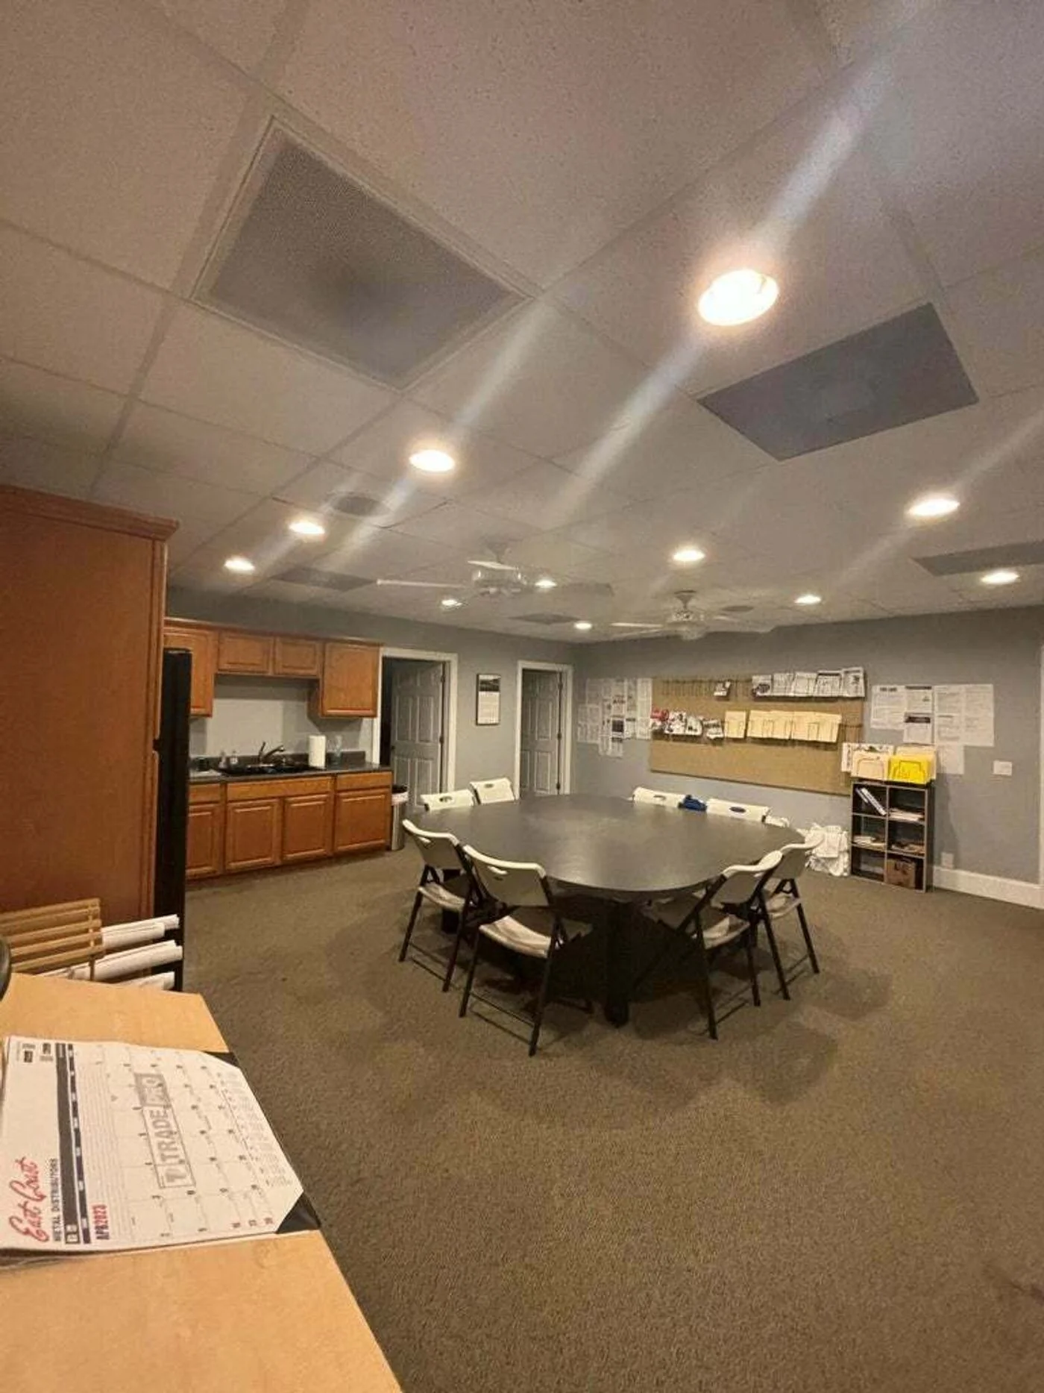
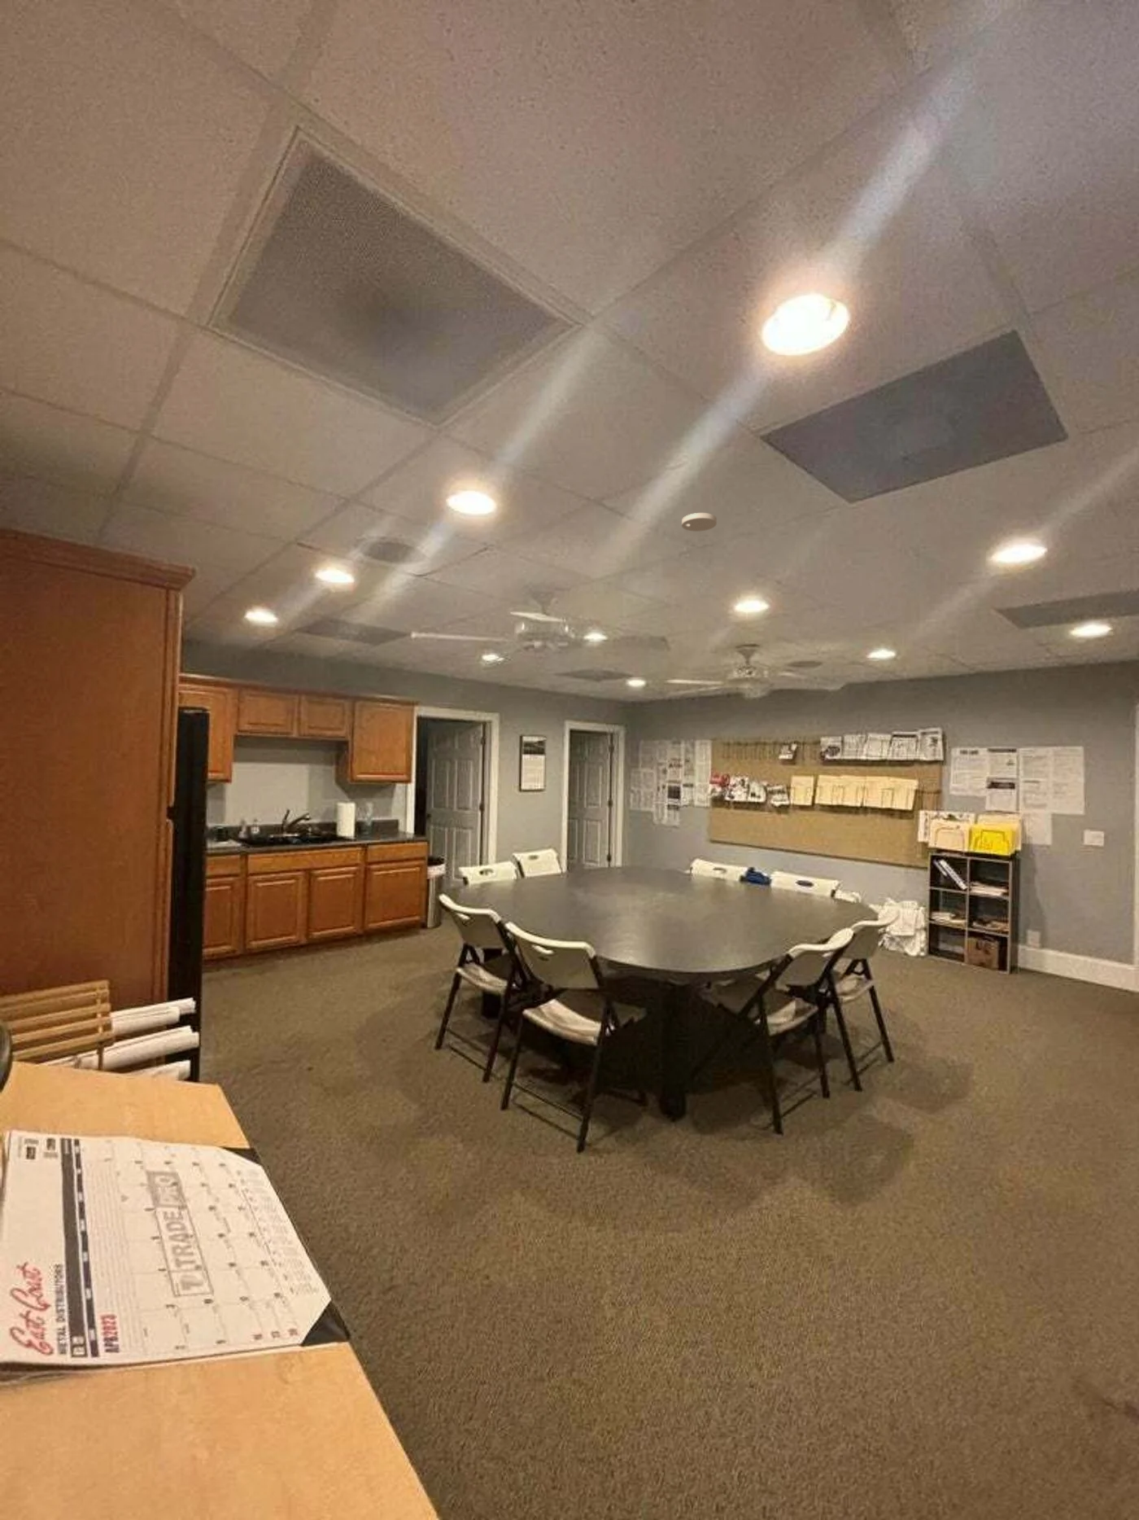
+ smoke detector (699, 522)
